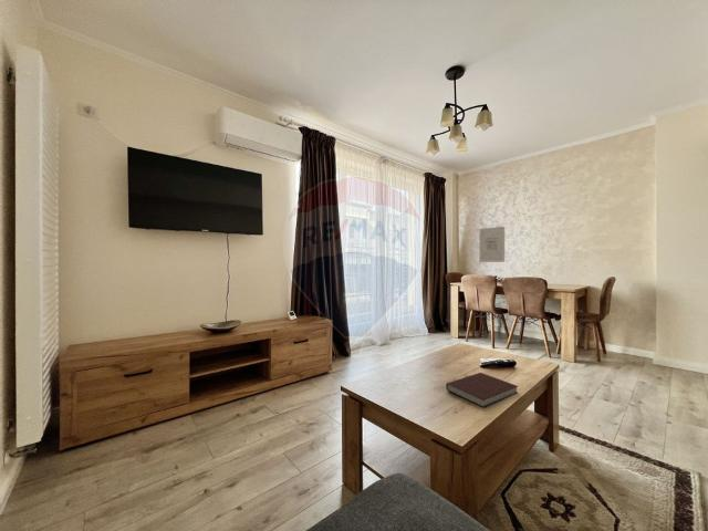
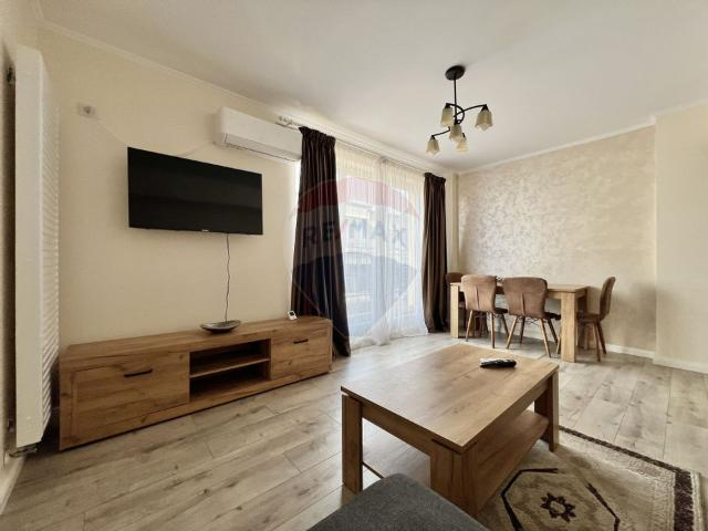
- notebook (481, 387)
- wall art (491, 244)
